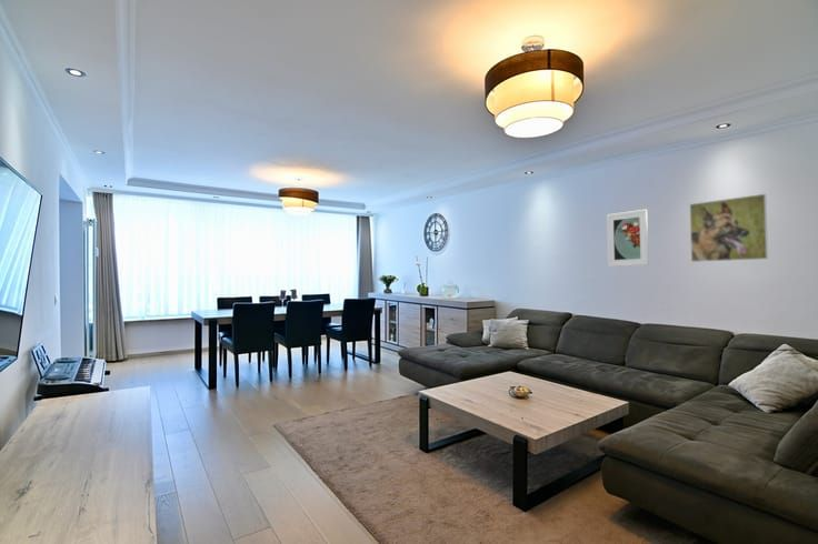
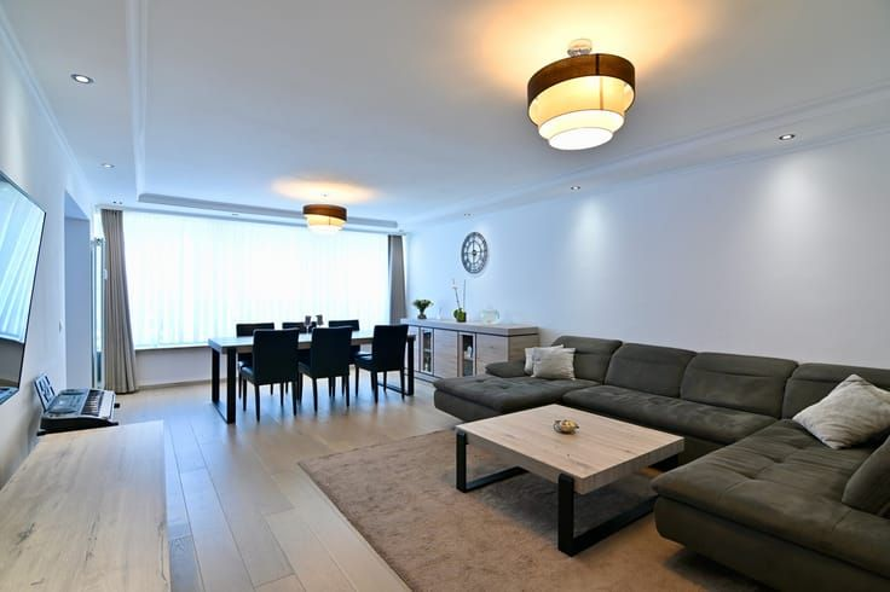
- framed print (627, 239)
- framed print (726, 230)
